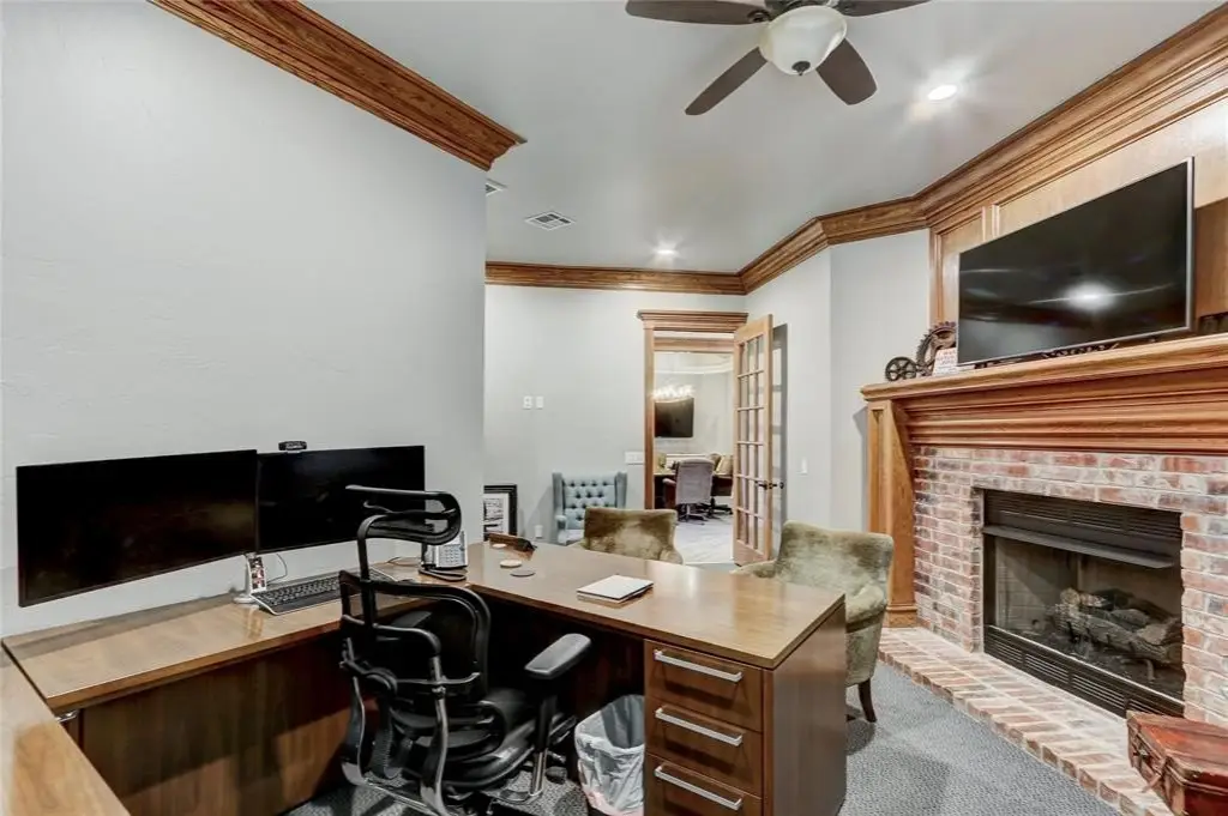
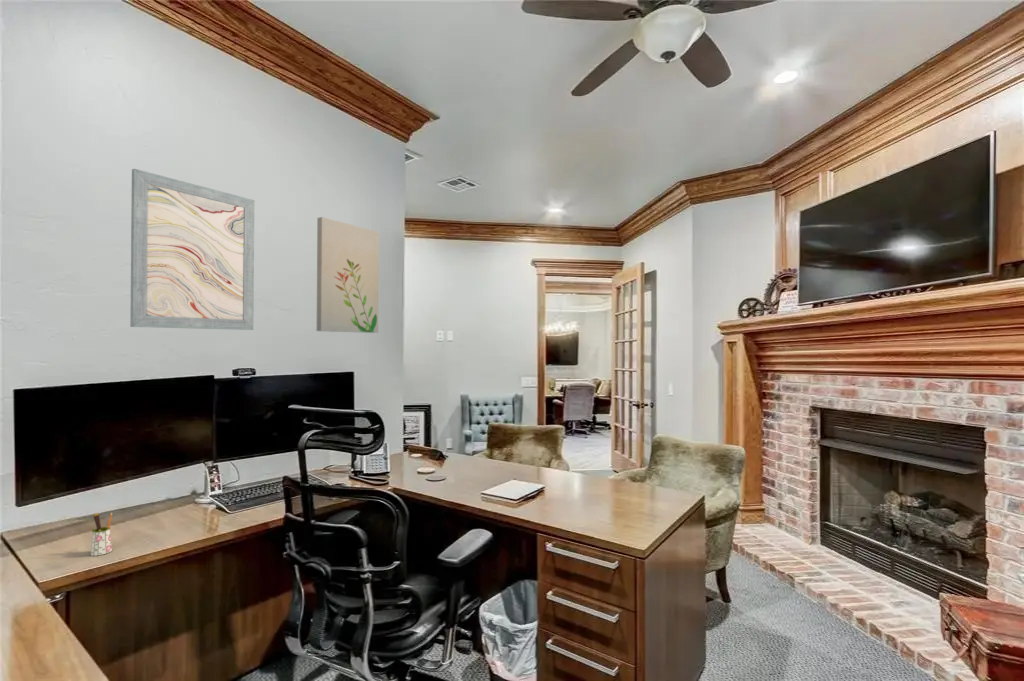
+ pen holder (99, 531)
+ wall art (198, 257)
+ wall art (349, 278)
